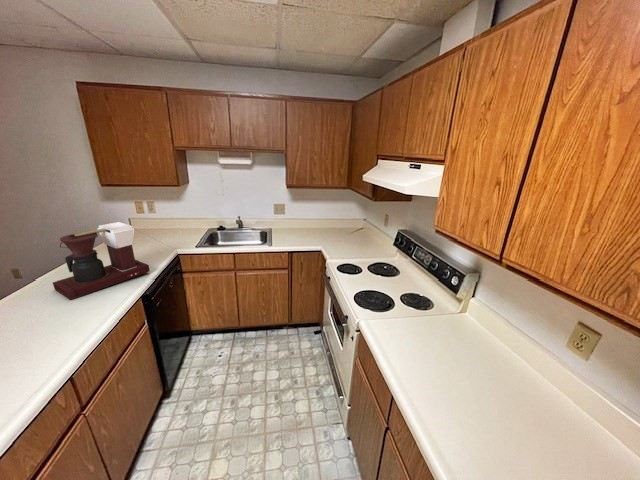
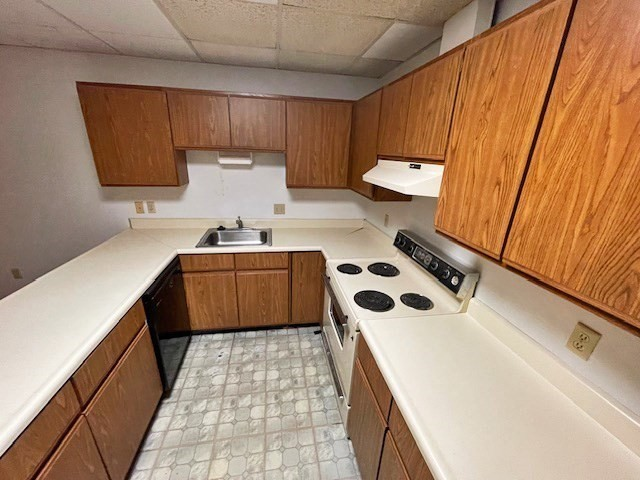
- coffee maker (99, 259)
